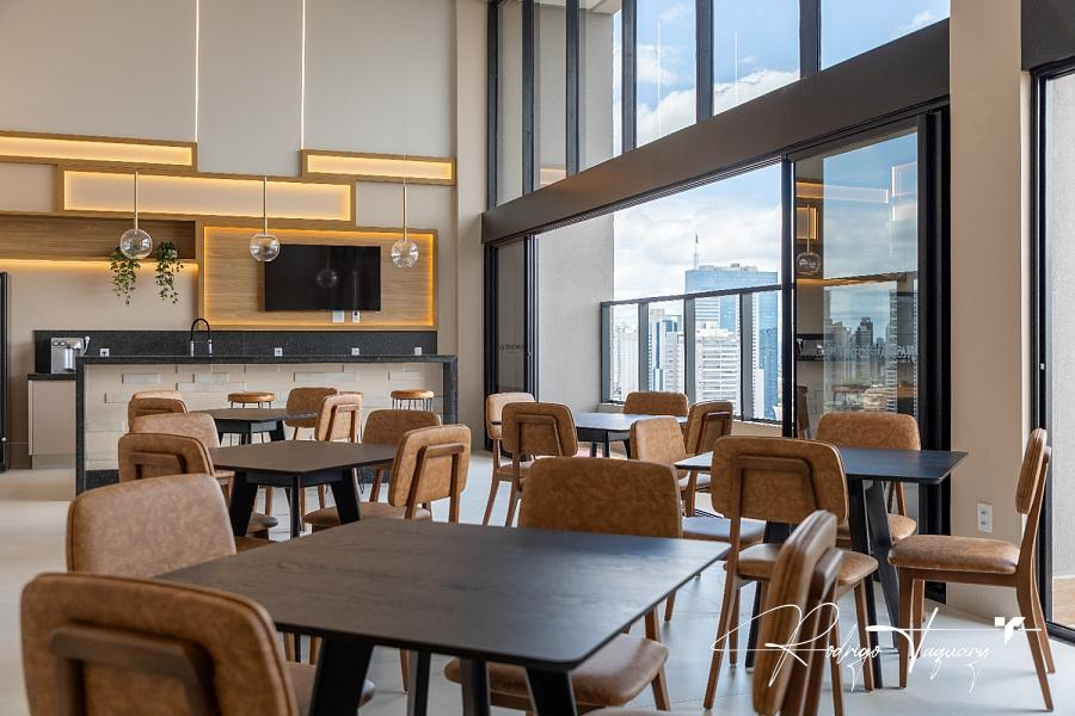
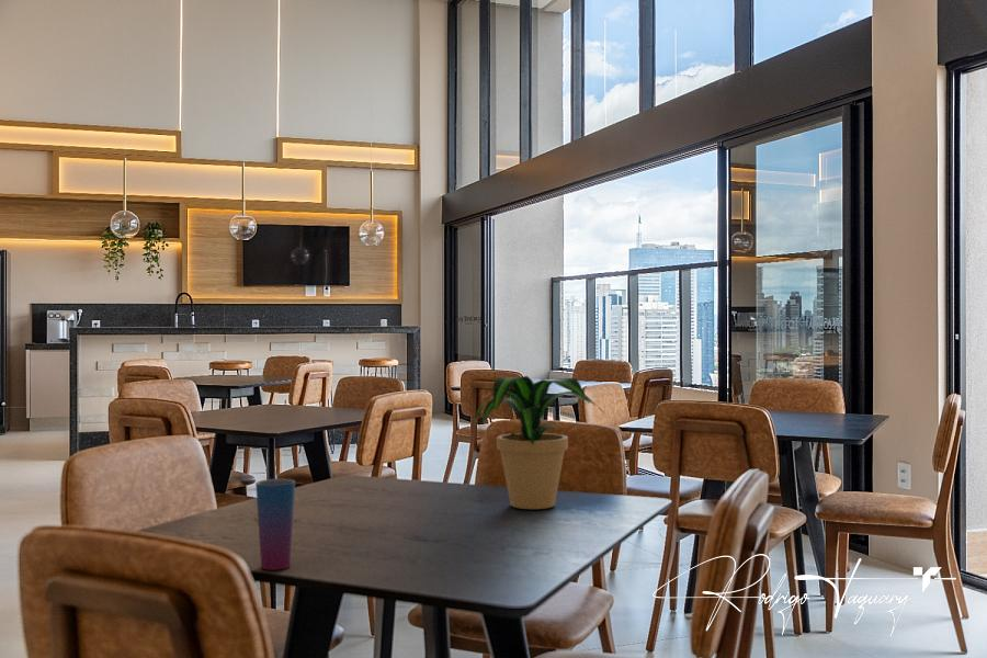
+ potted plant (532, 440)
+ cup (275, 523)
